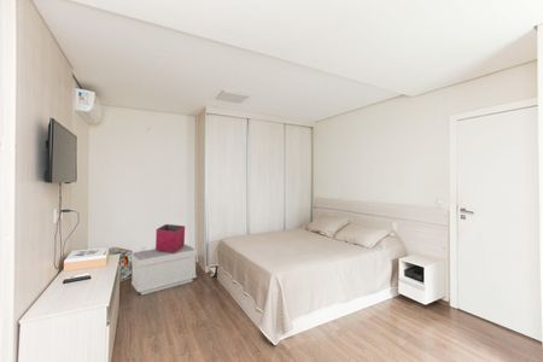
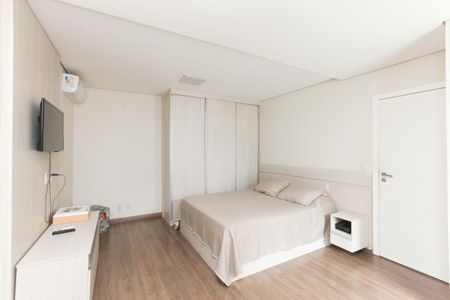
- storage bin (170, 239)
- bench (164, 267)
